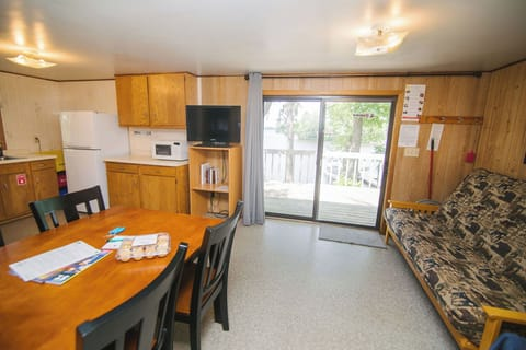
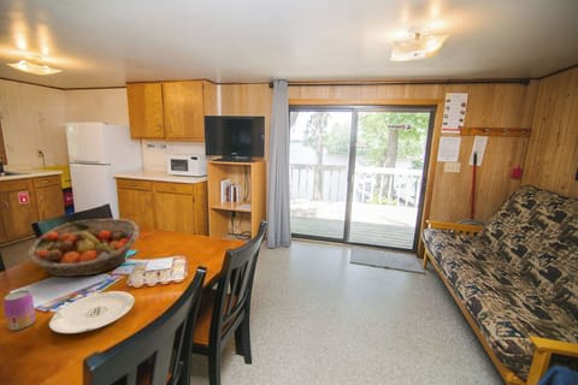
+ fruit basket (88, 245)
+ beer can (19, 309)
+ plate (95, 312)
